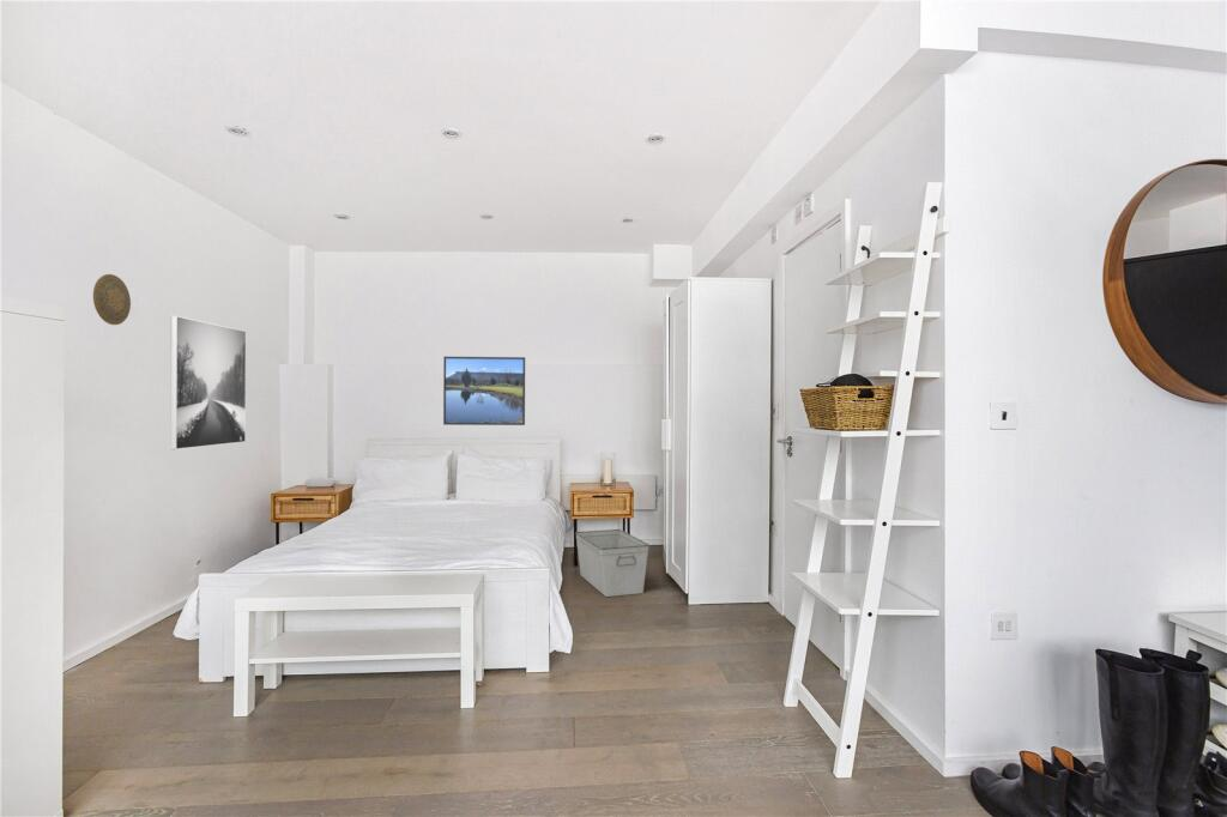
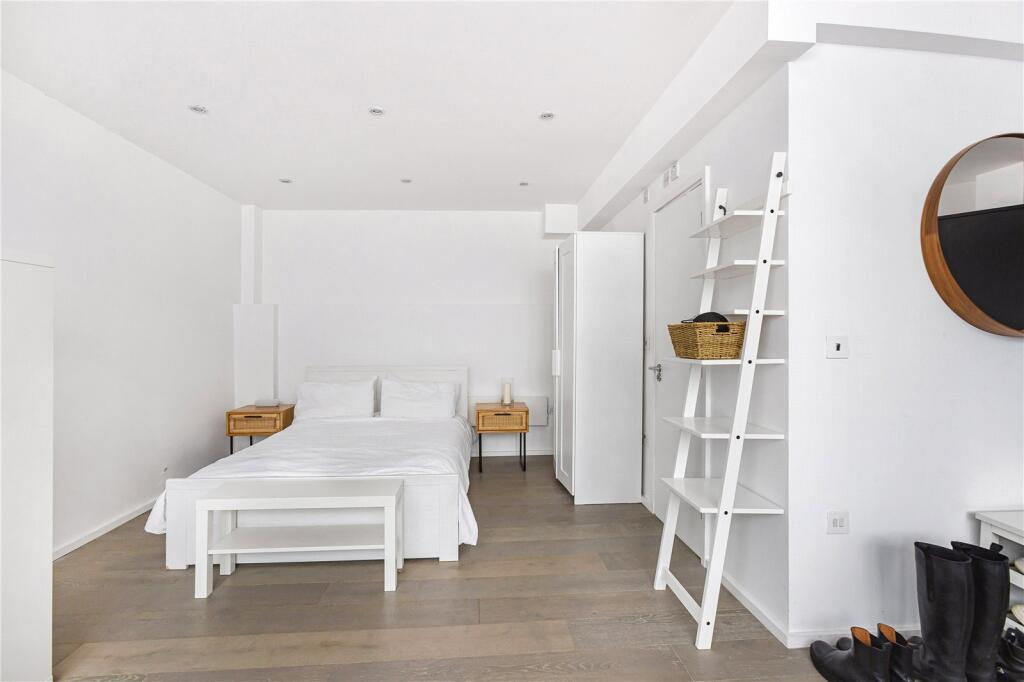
- decorative plate (114, 299)
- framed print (211, 385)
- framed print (484, 391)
- storage bin (610, 561)
